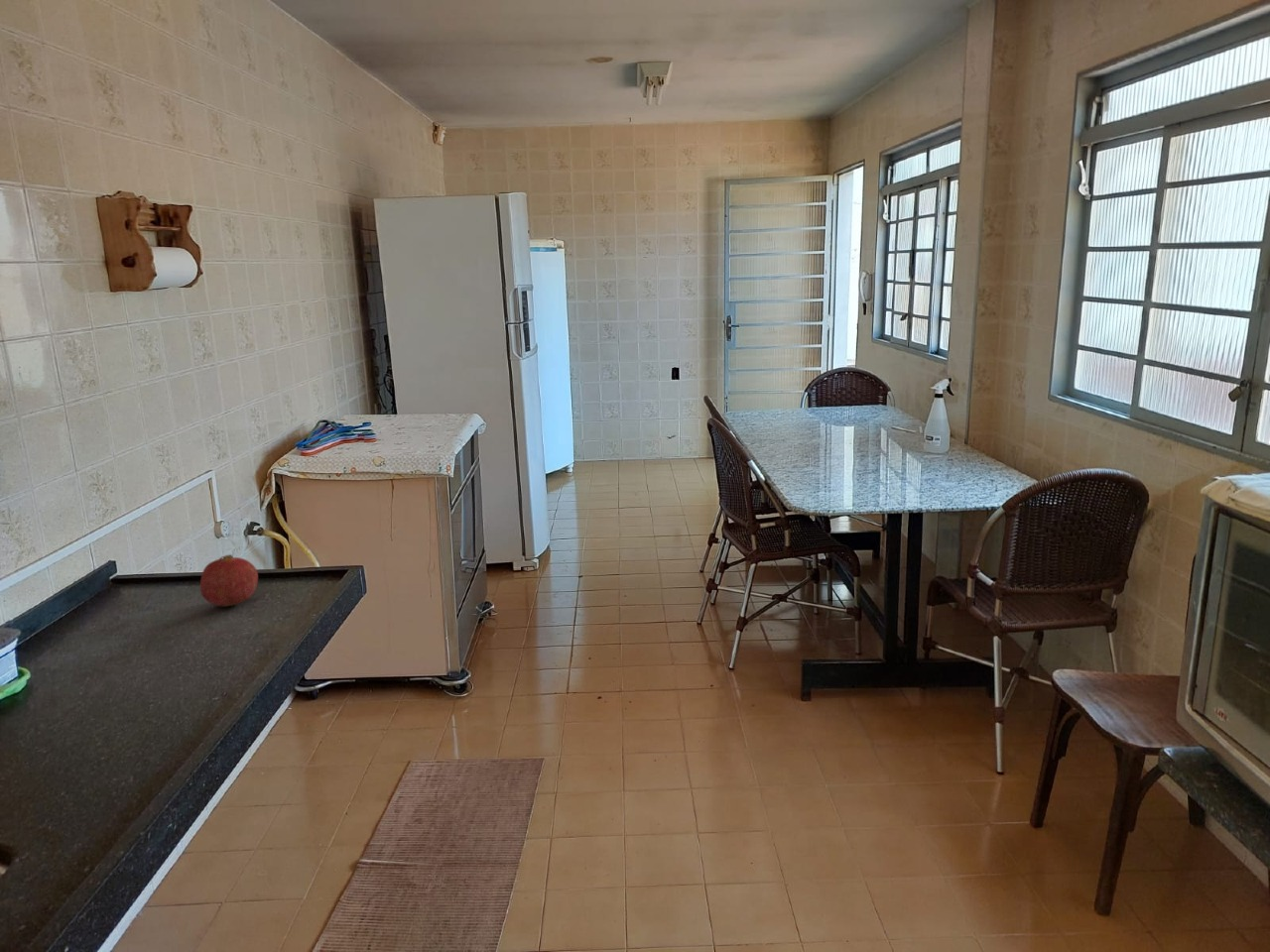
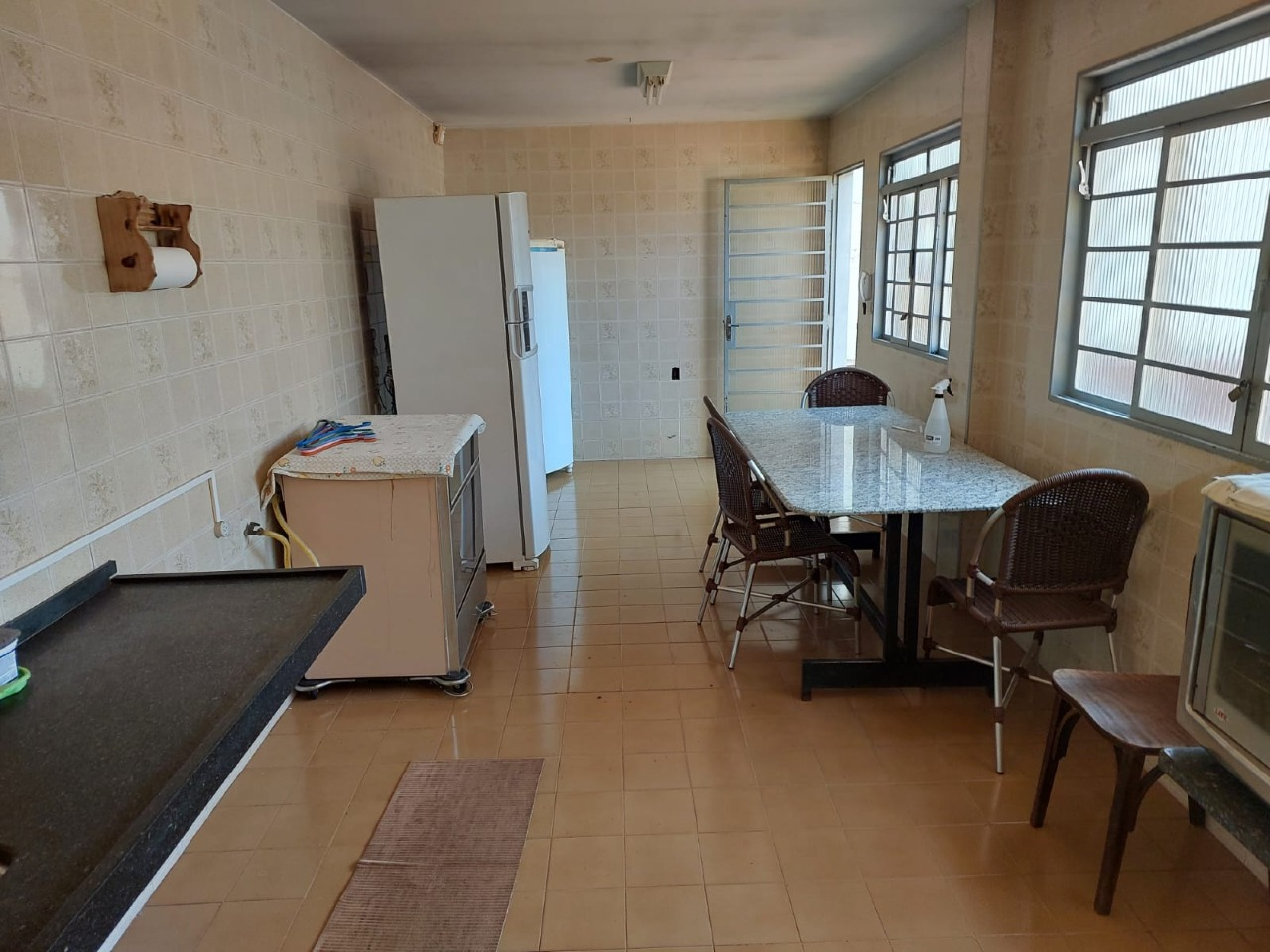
- fruit (228, 579)
